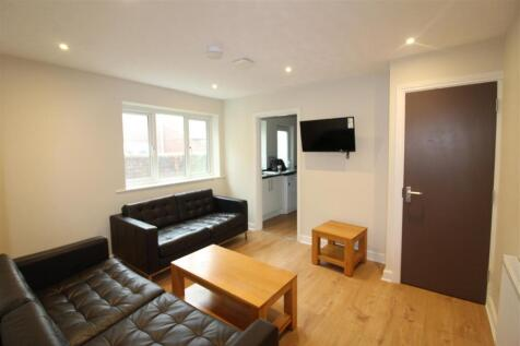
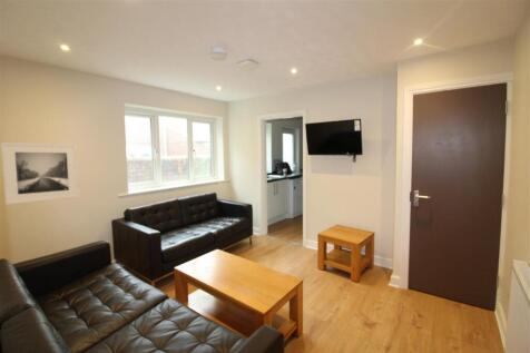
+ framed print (43, 171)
